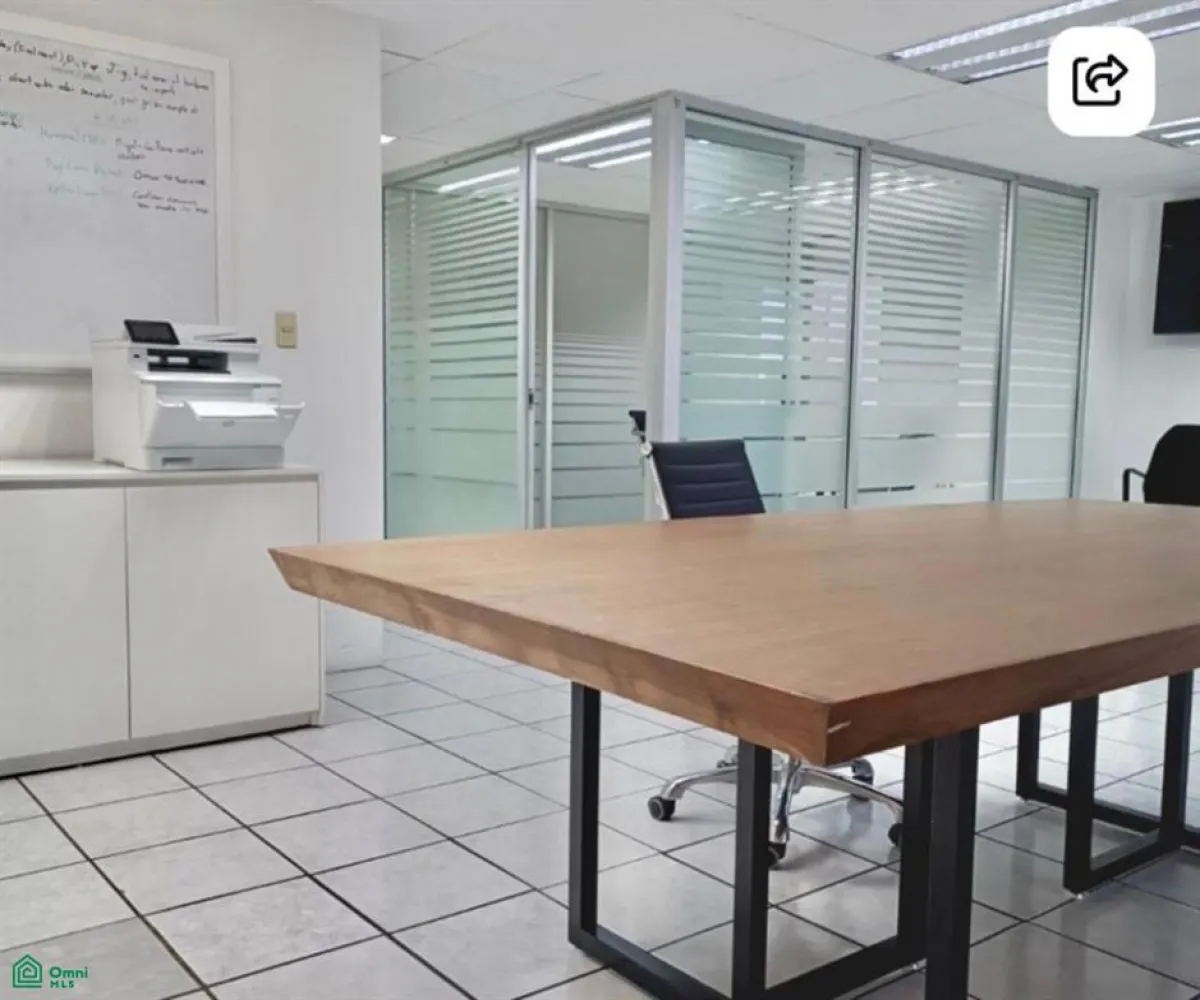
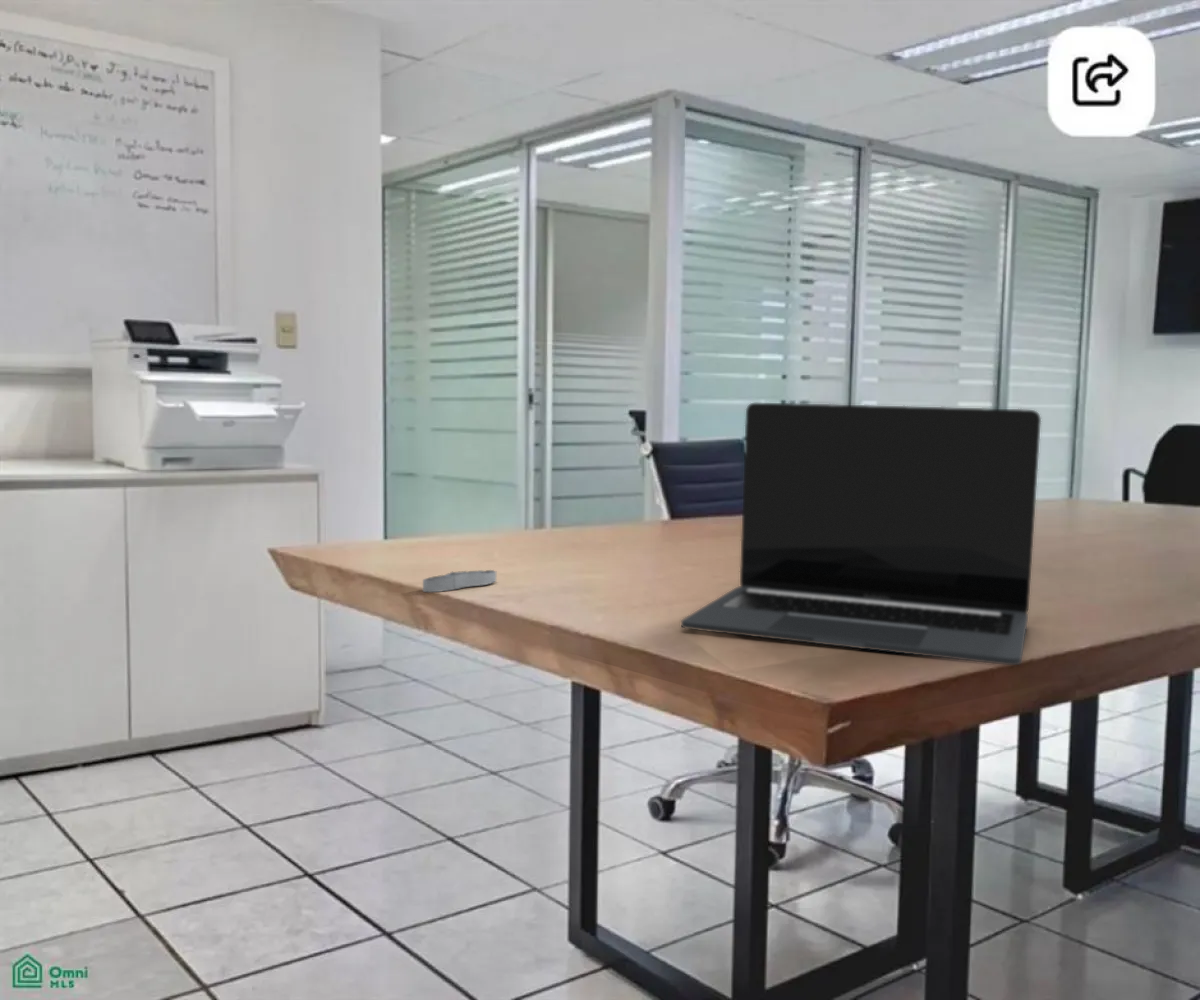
+ laptop (864, 518)
+ aerial map (457, 575)
